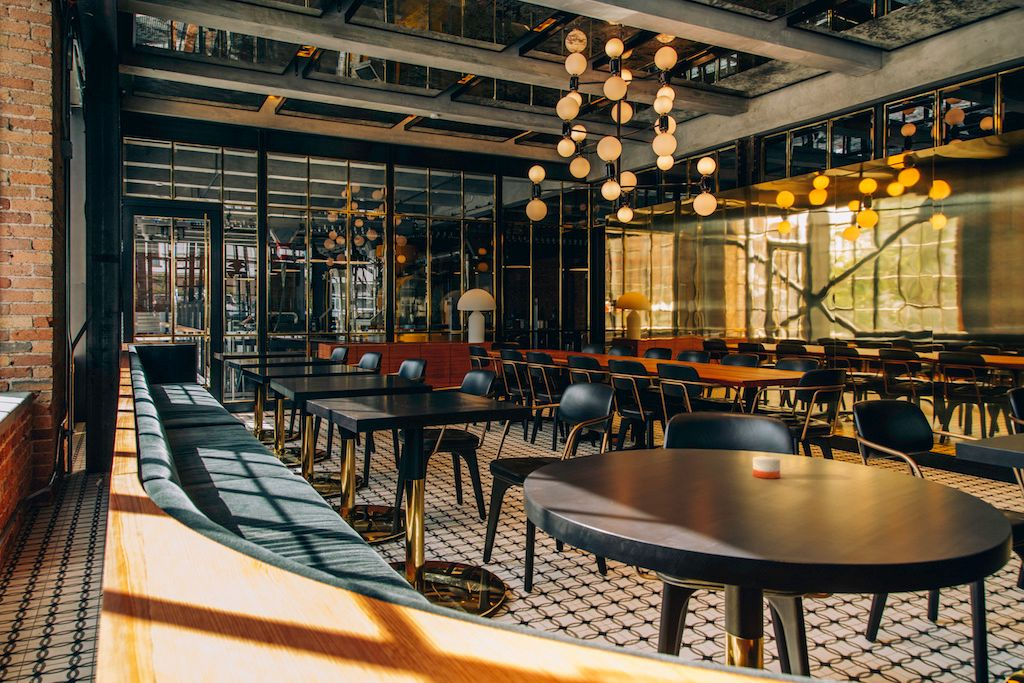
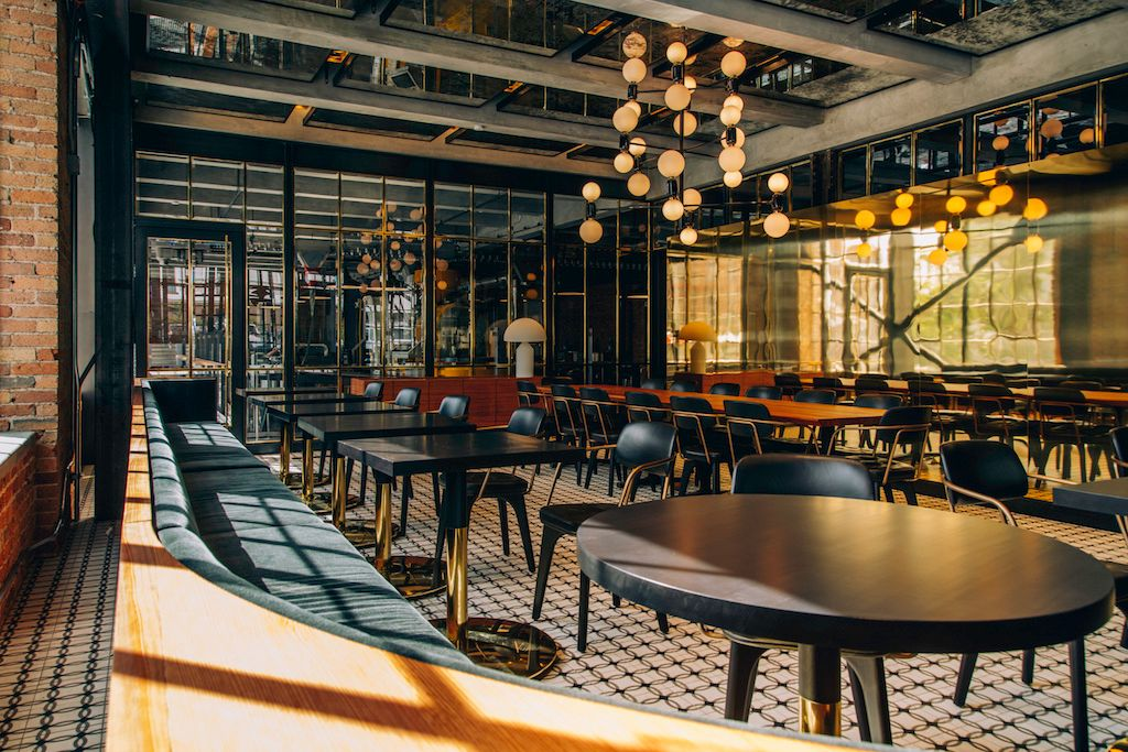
- candle (766, 458)
